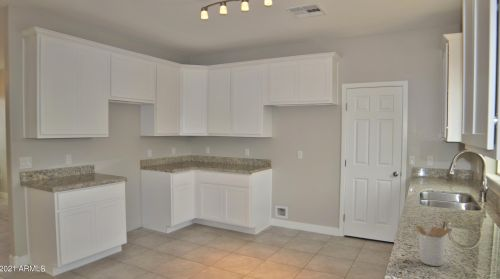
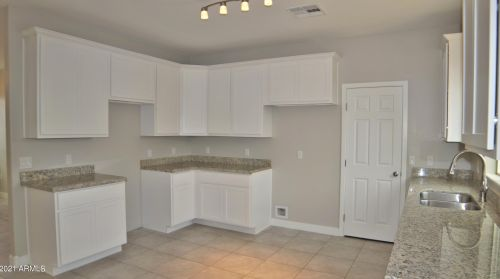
- utensil holder (434, 242)
